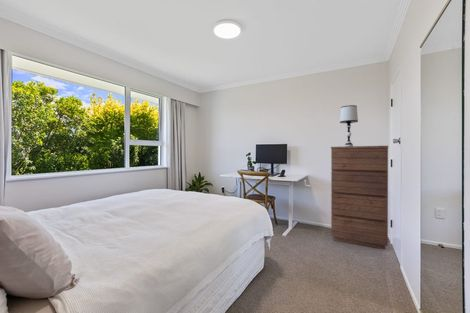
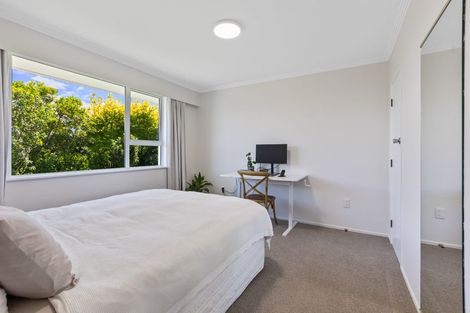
- dresser (359, 192)
- table lamp (348, 126)
